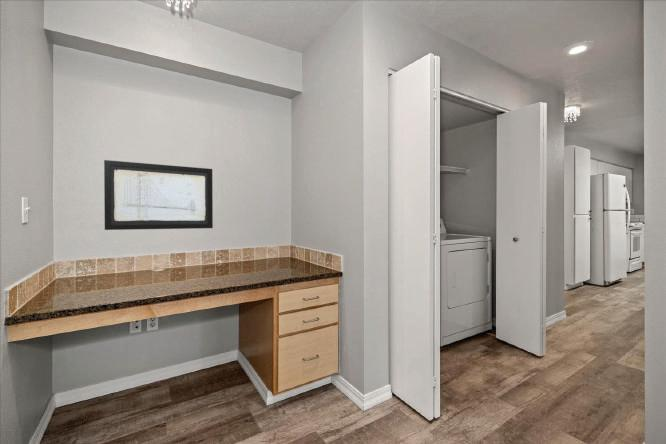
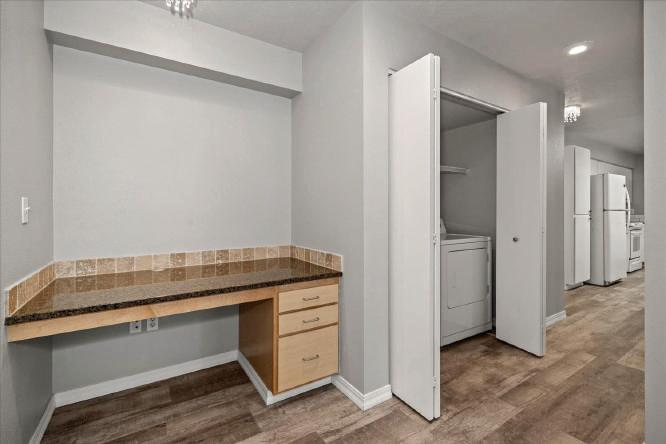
- wall art (162, 196)
